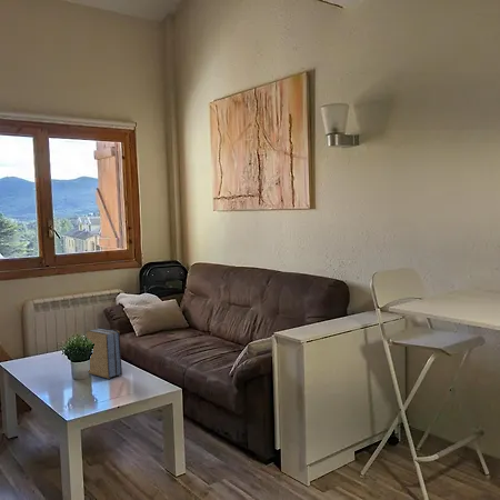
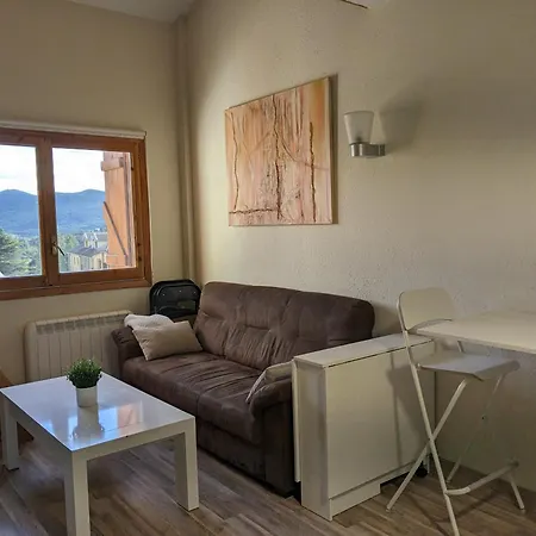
- book (103, 352)
